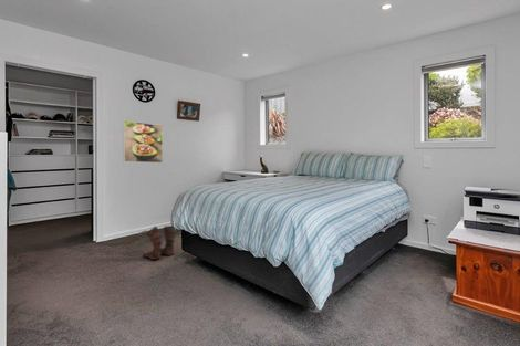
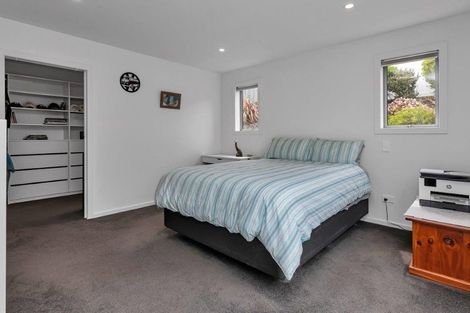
- boots (156, 240)
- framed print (143, 143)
